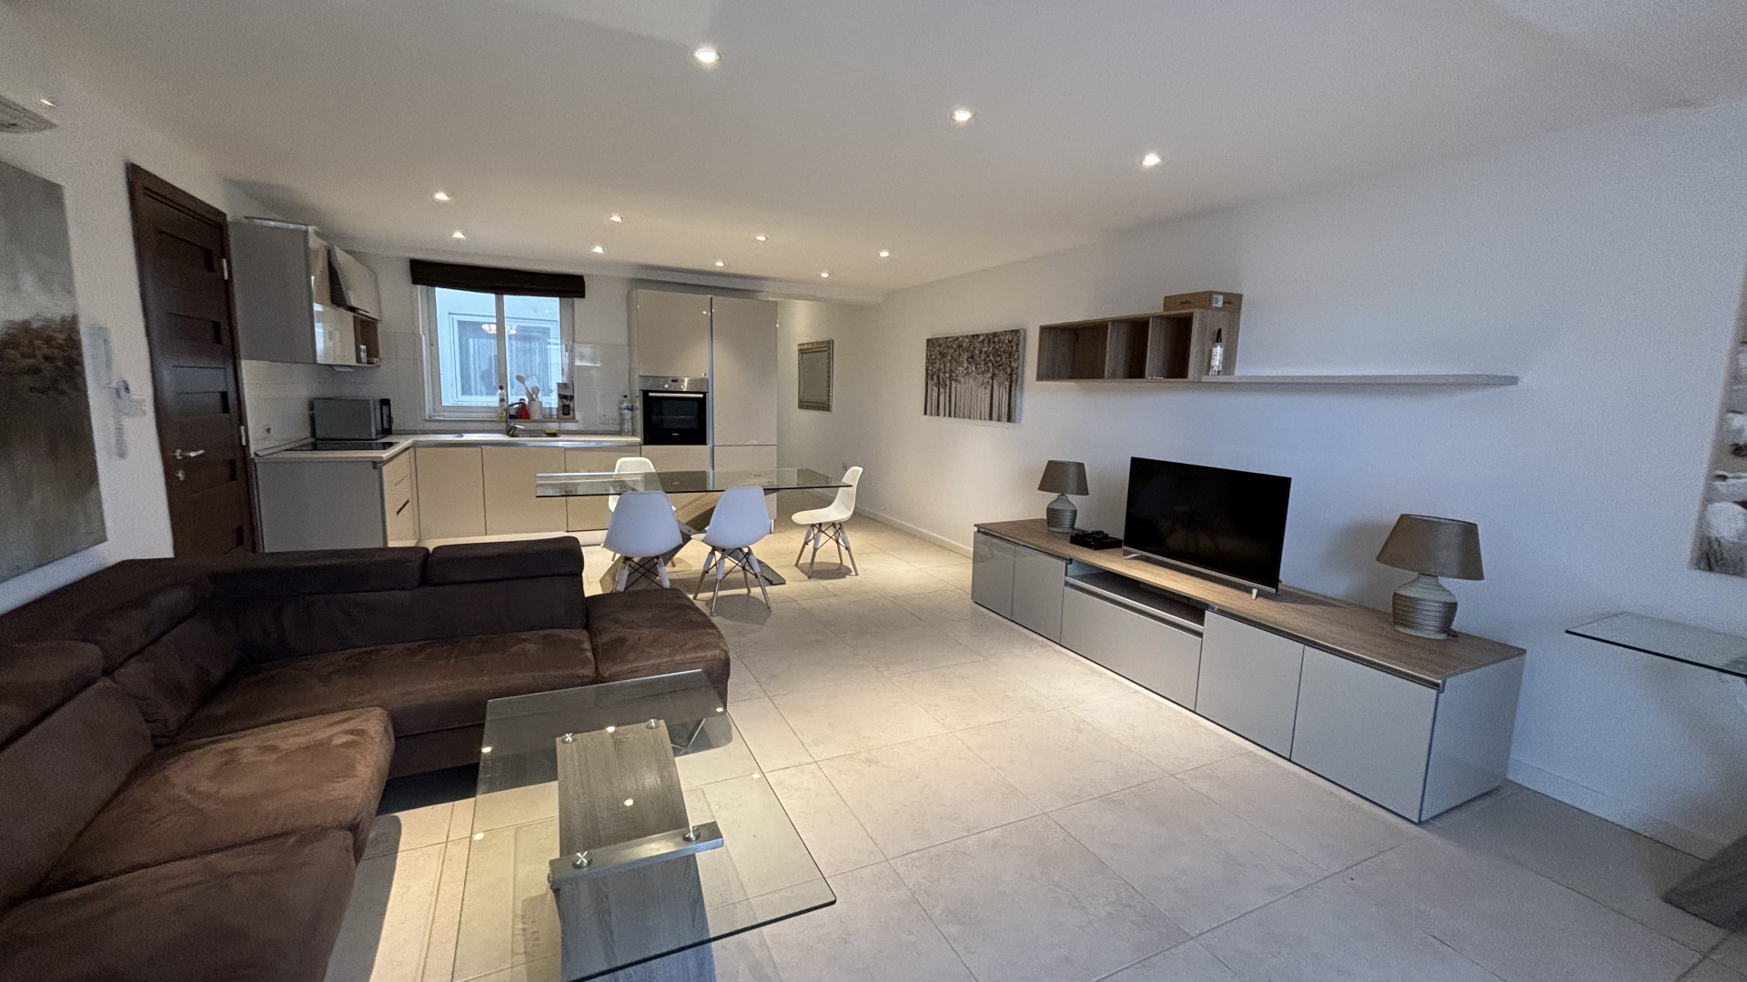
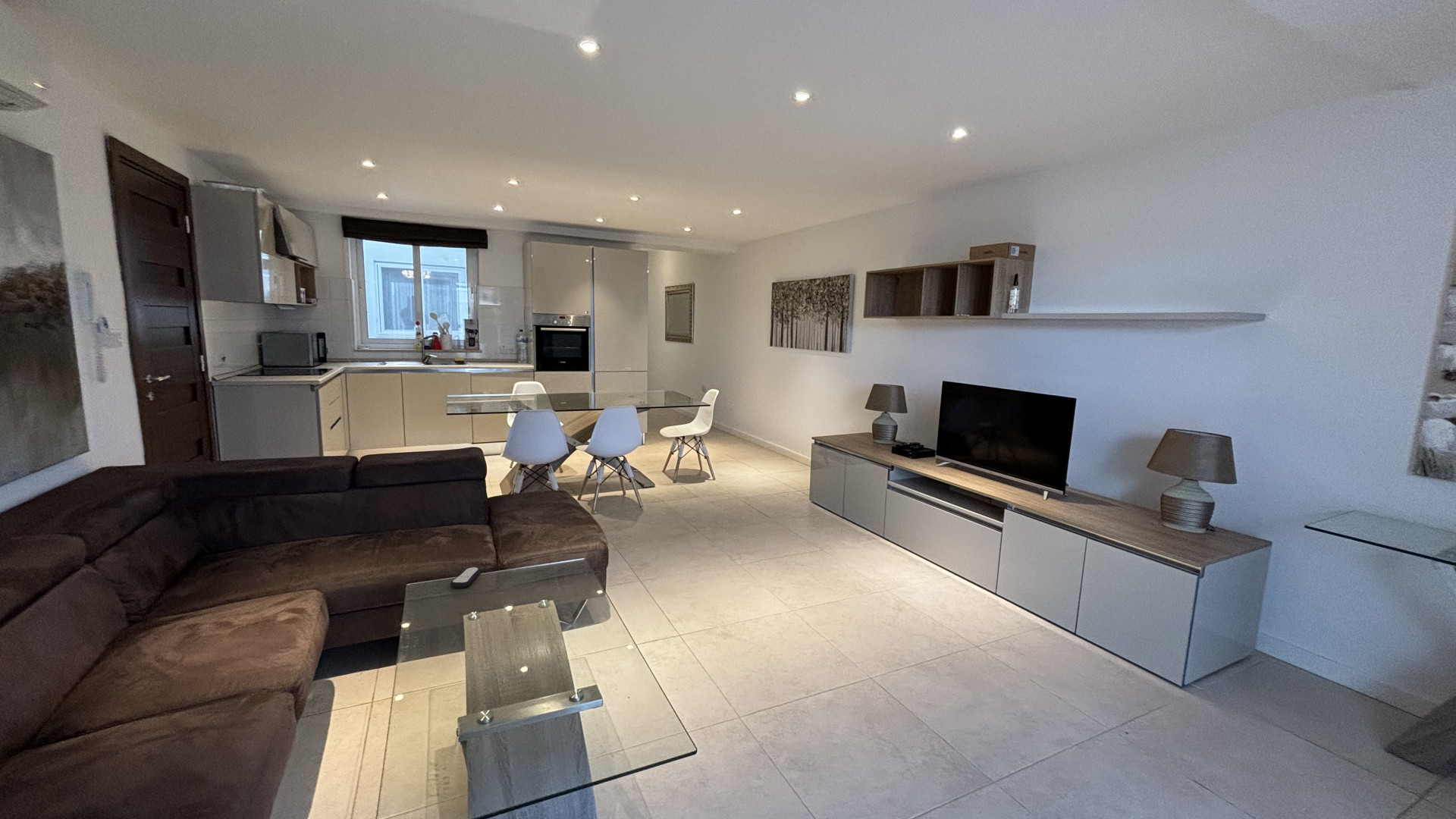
+ remote control (466, 576)
